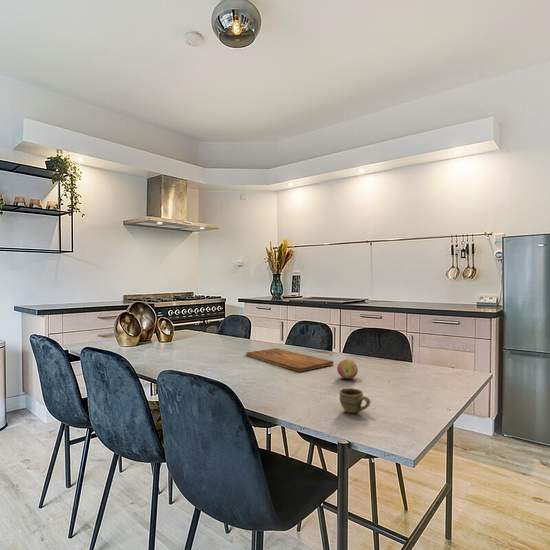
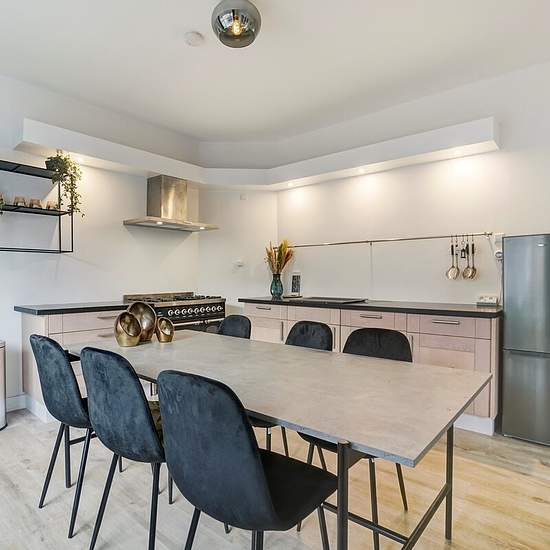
- fruit (347, 368)
- cutting board (286, 358)
- cup (354, 402)
